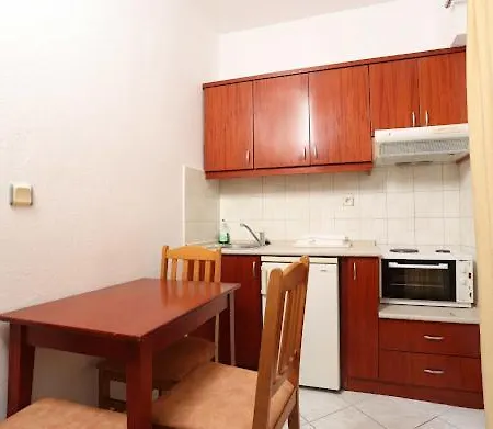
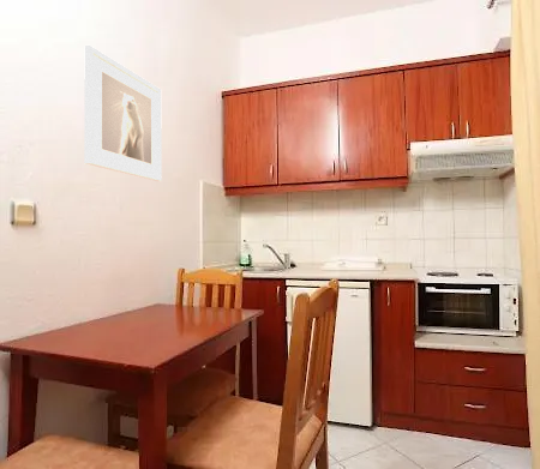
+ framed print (127, 121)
